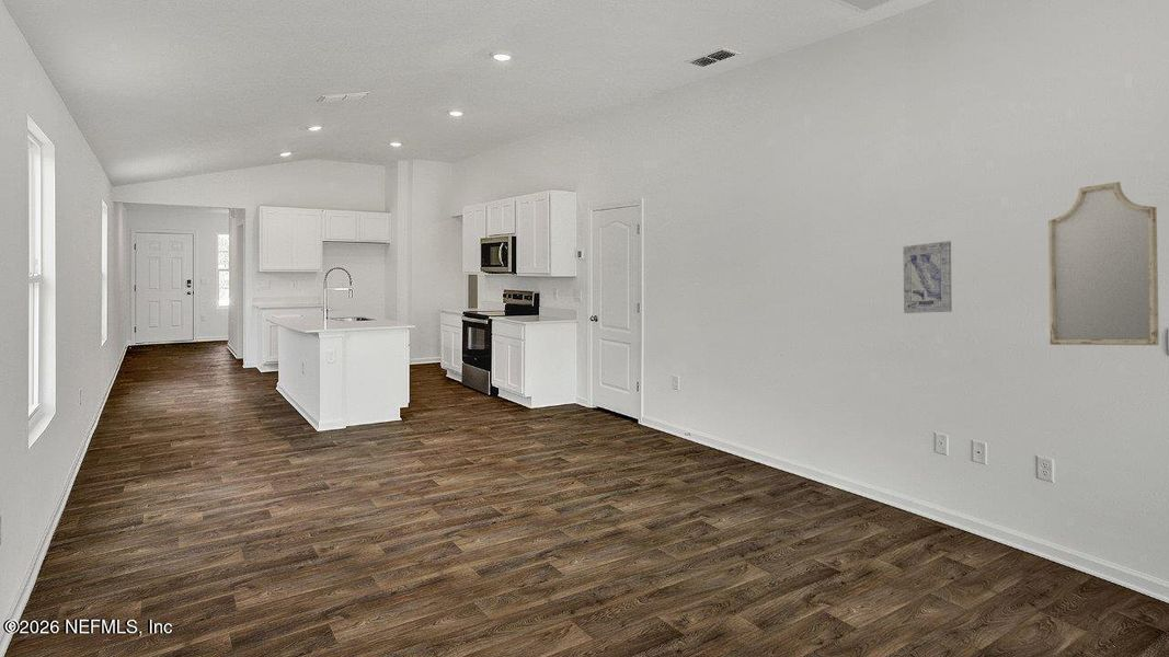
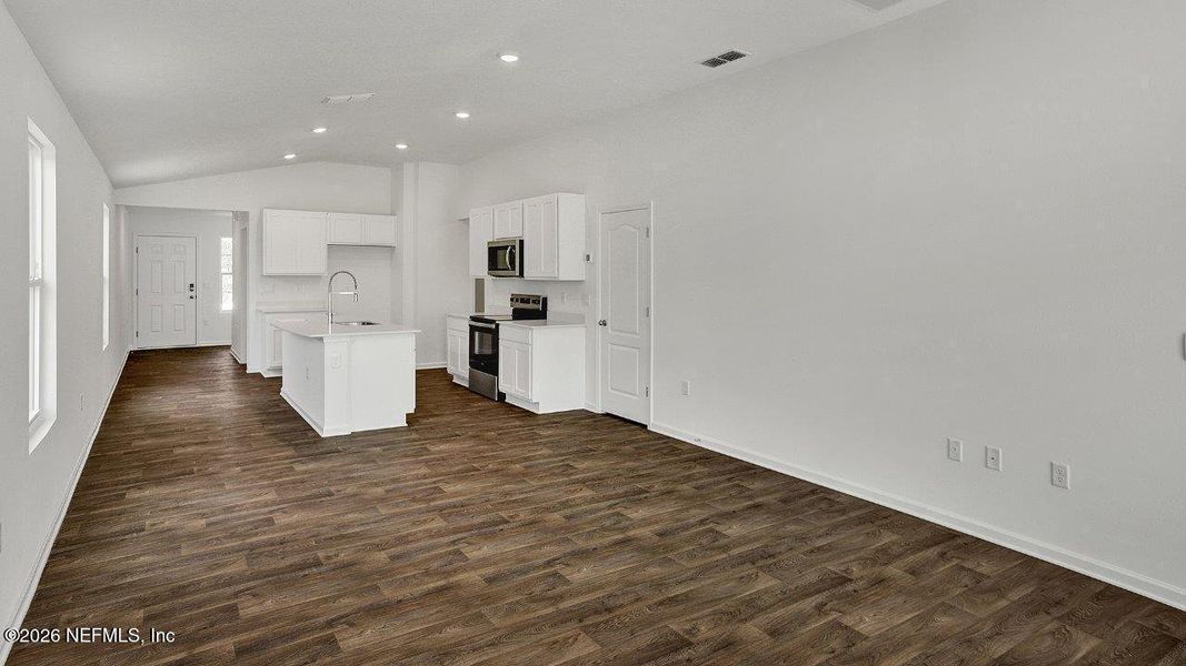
- home mirror (1099, 264)
- wall art (926, 278)
